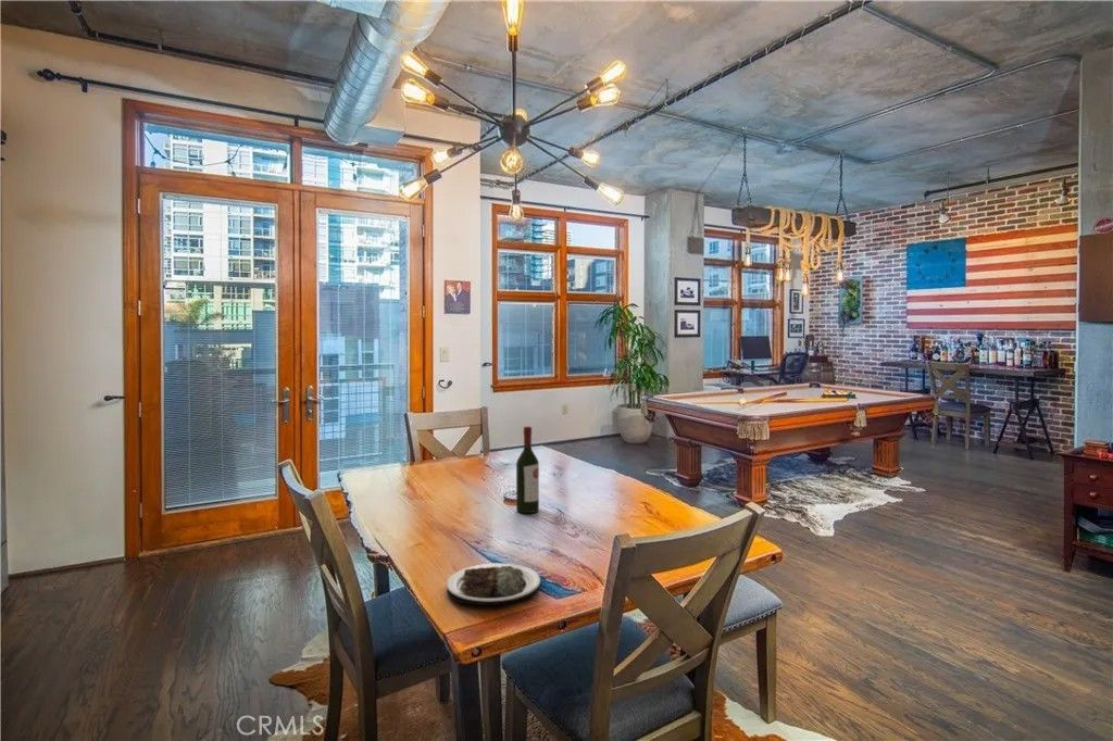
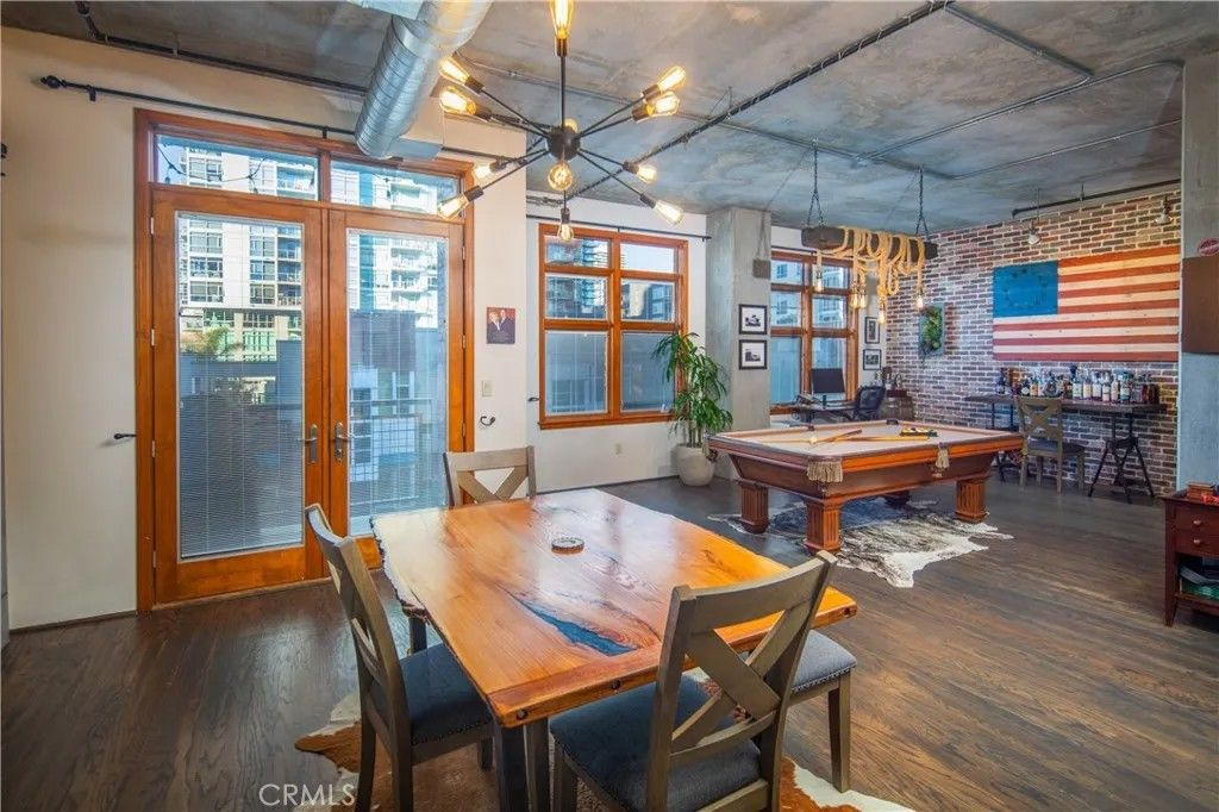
- wine bottle (527, 468)
- plate (493, 579)
